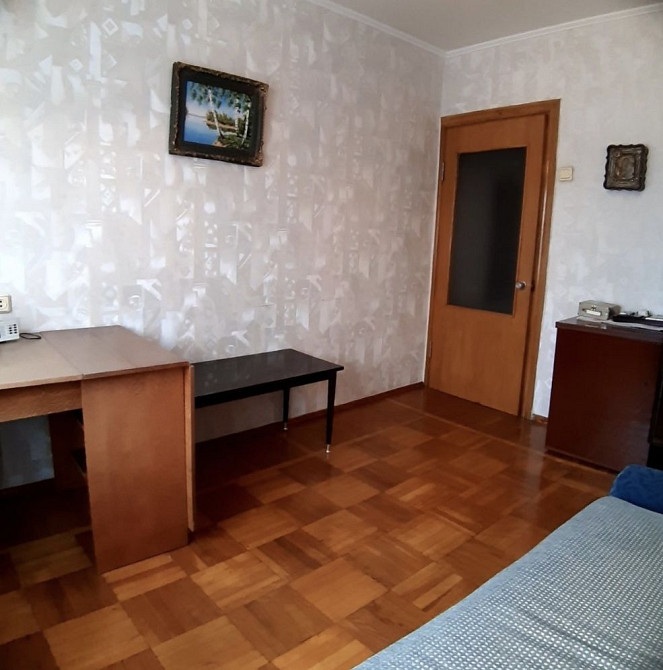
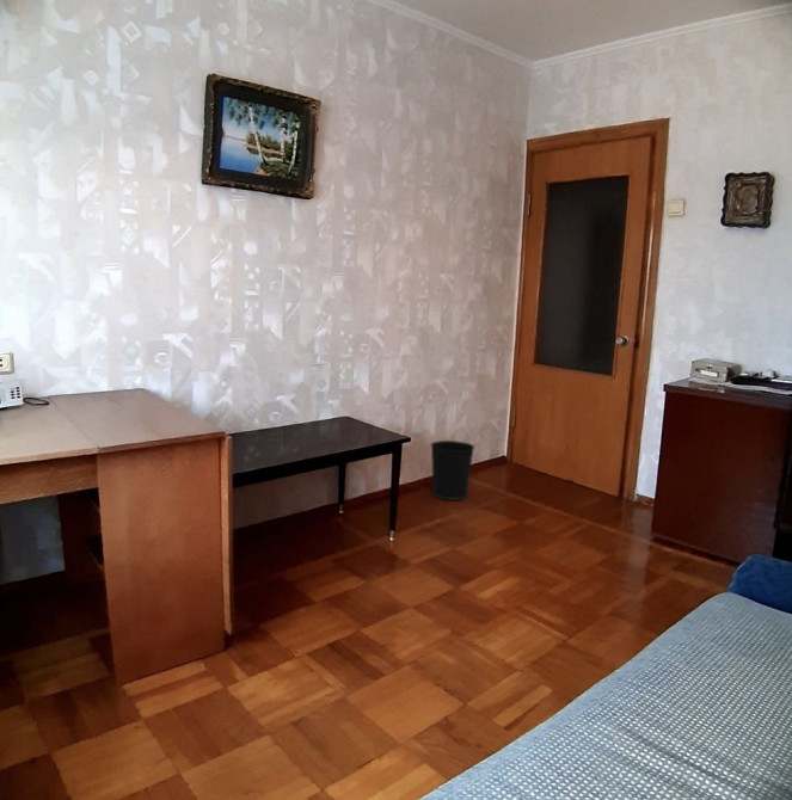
+ wastebasket (450, 469)
